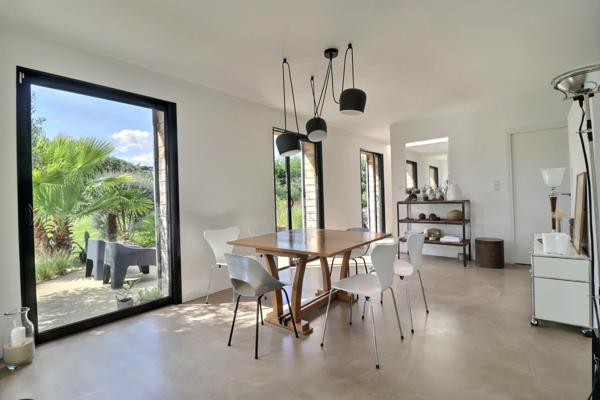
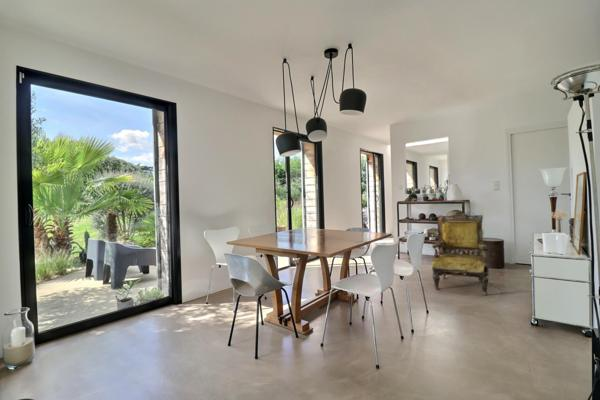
+ armchair (458, 248)
